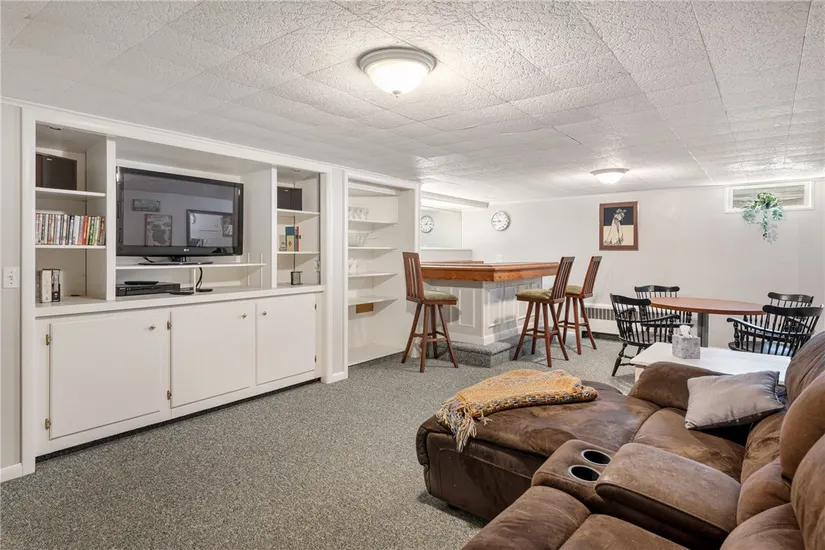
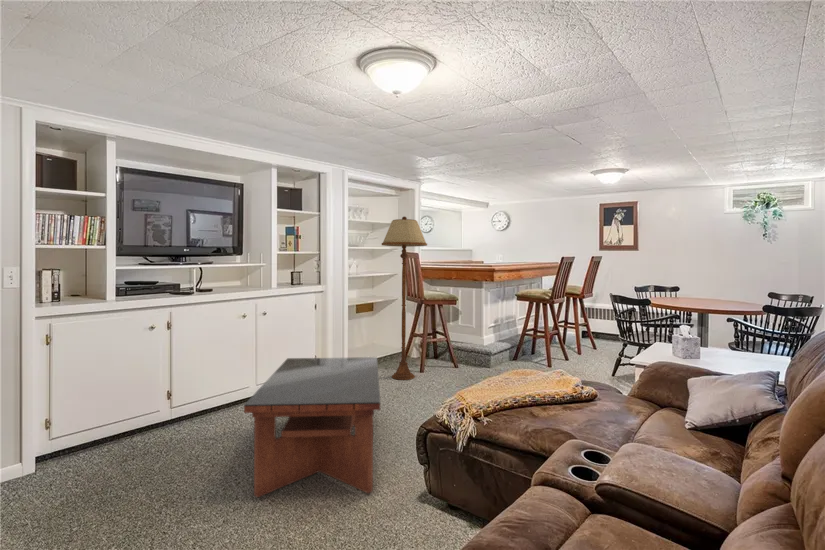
+ coffee table (324, 413)
+ floor lamp (404, 296)
